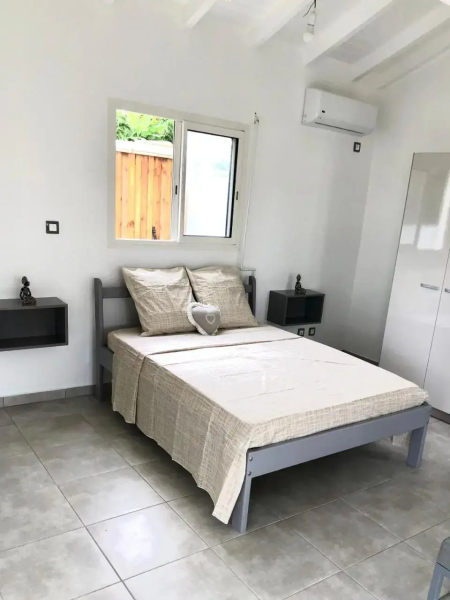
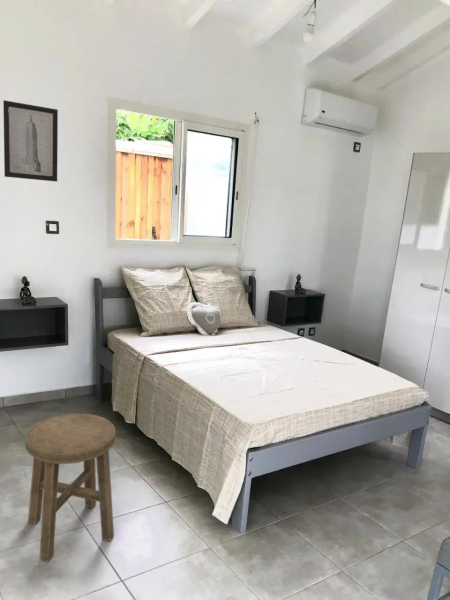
+ stool (72, 482)
+ wall art (31, 142)
